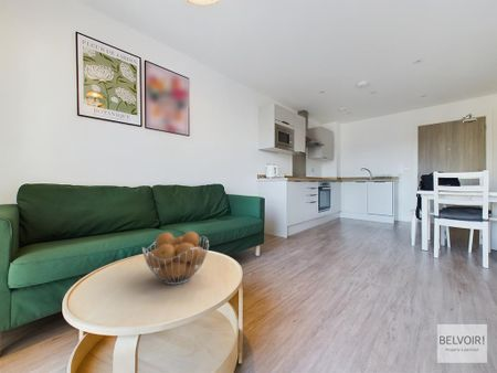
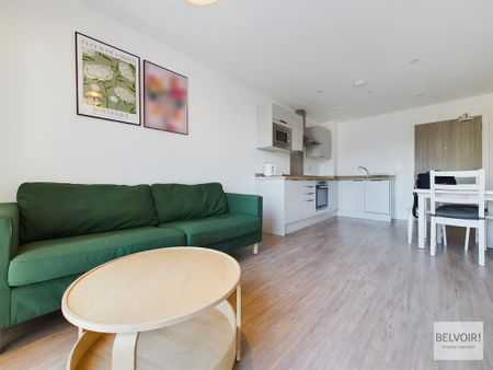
- fruit basket (177, 255)
